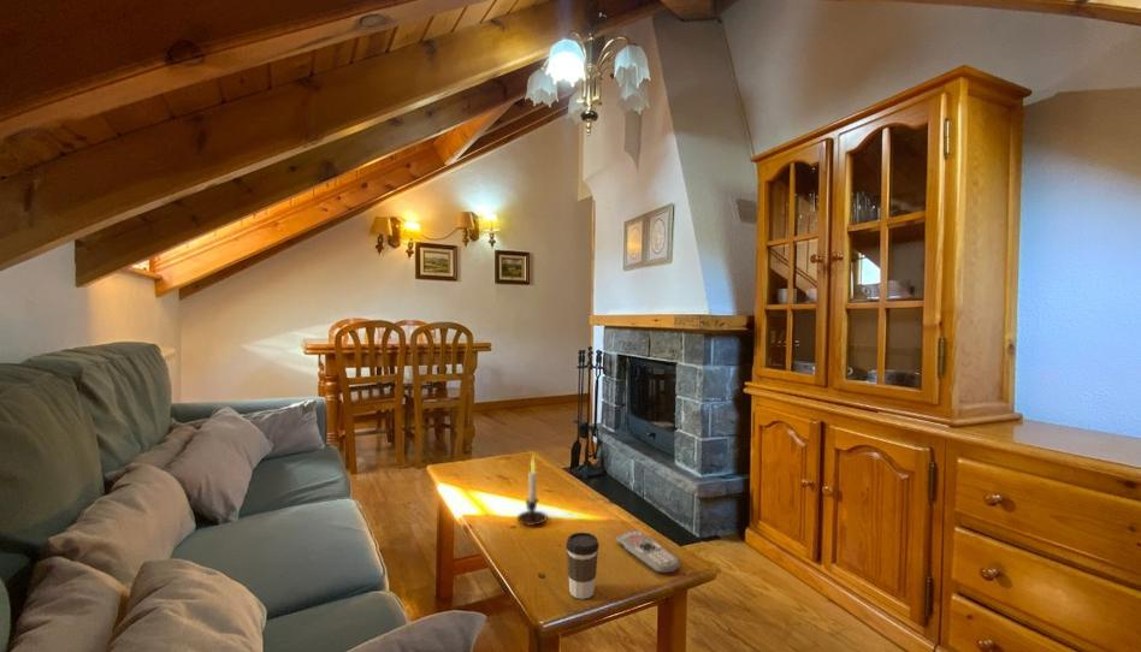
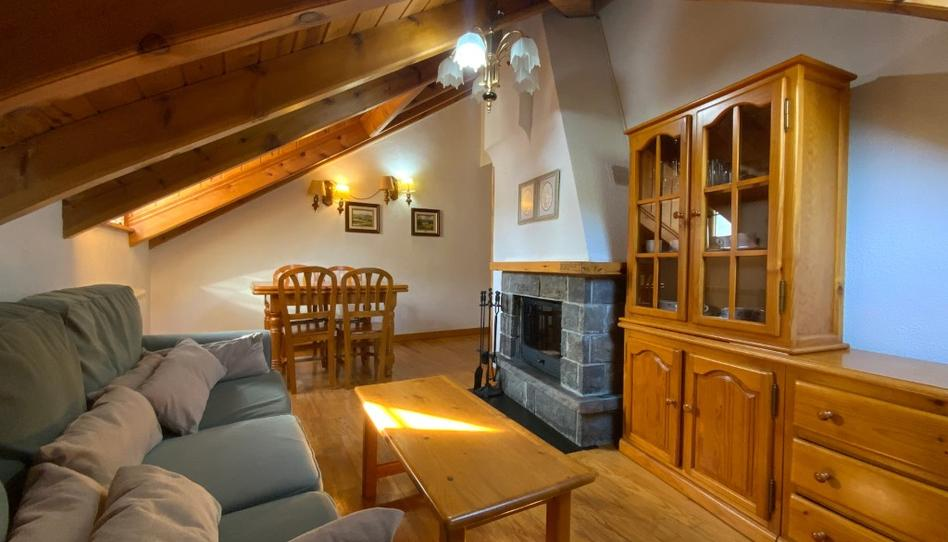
- candle (531, 486)
- remote control (648, 551)
- coffee cup (581, 565)
